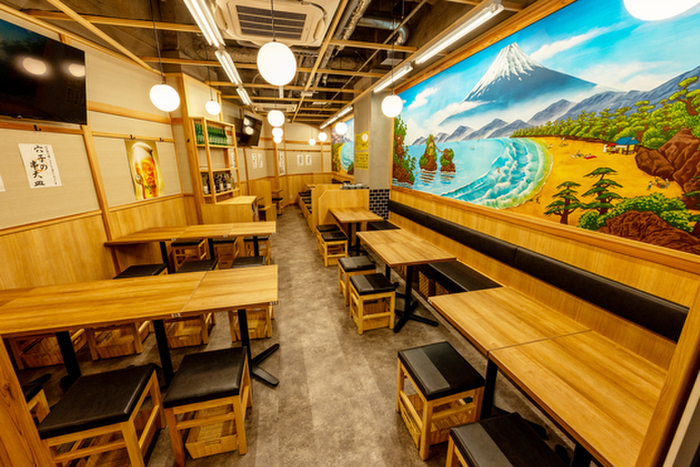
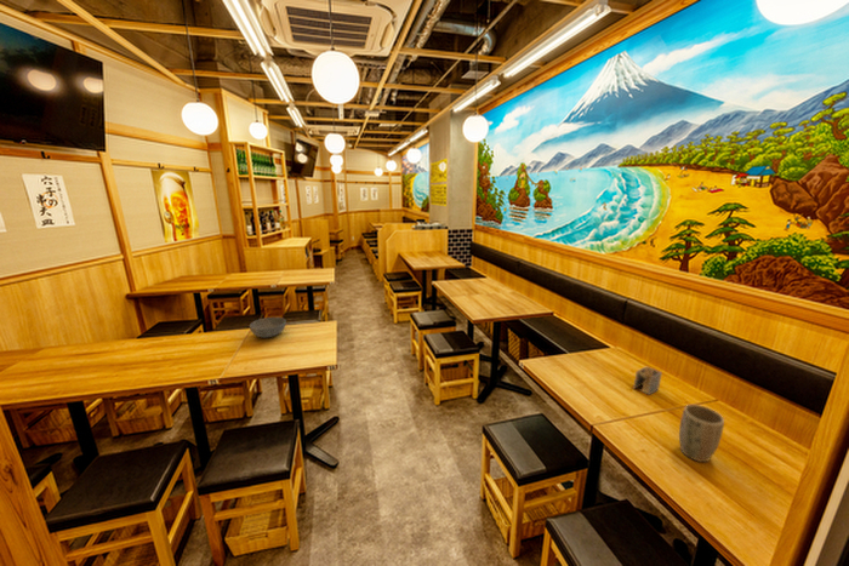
+ bowl (268, 328)
+ napkin holder (648, 377)
+ plant pot (699, 434)
